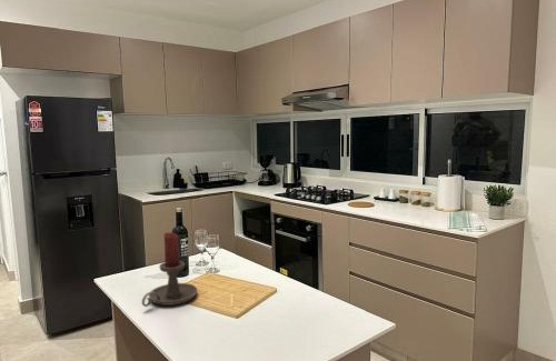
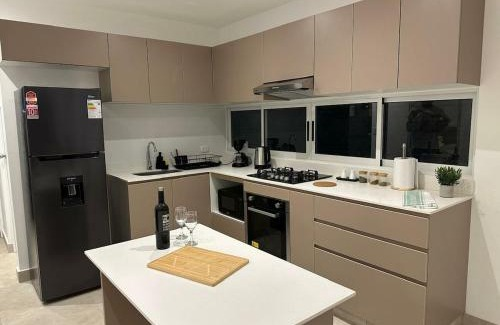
- candle holder (167, 267)
